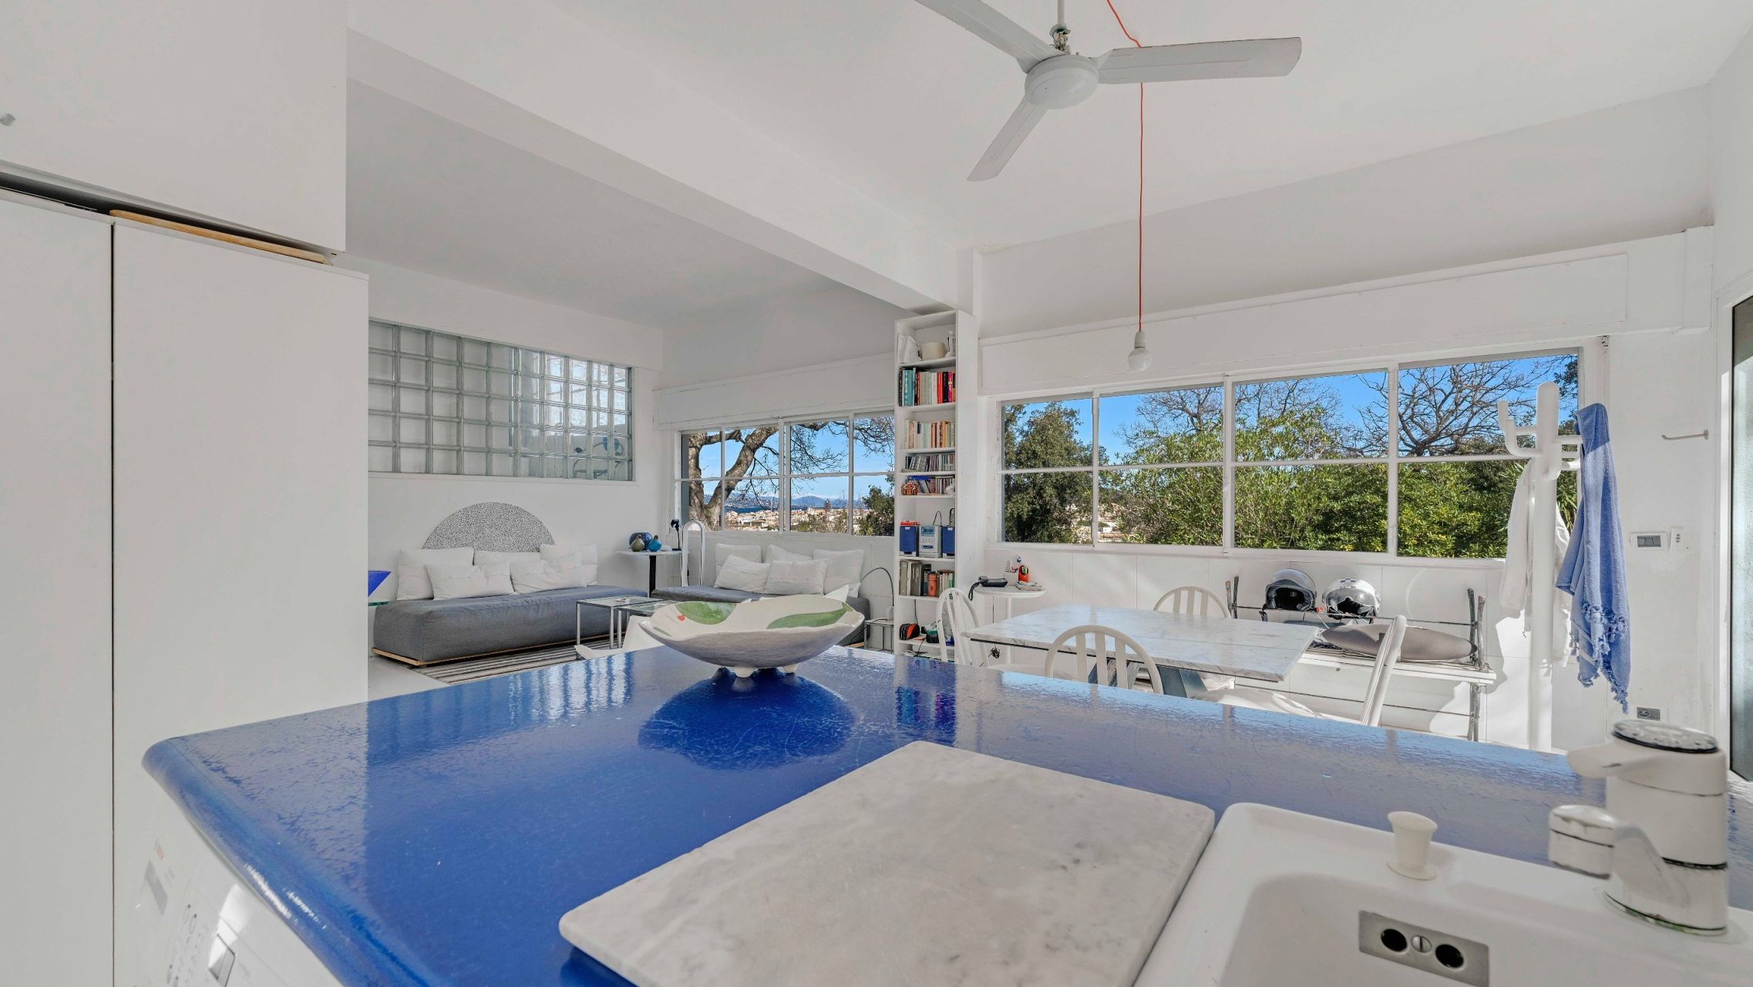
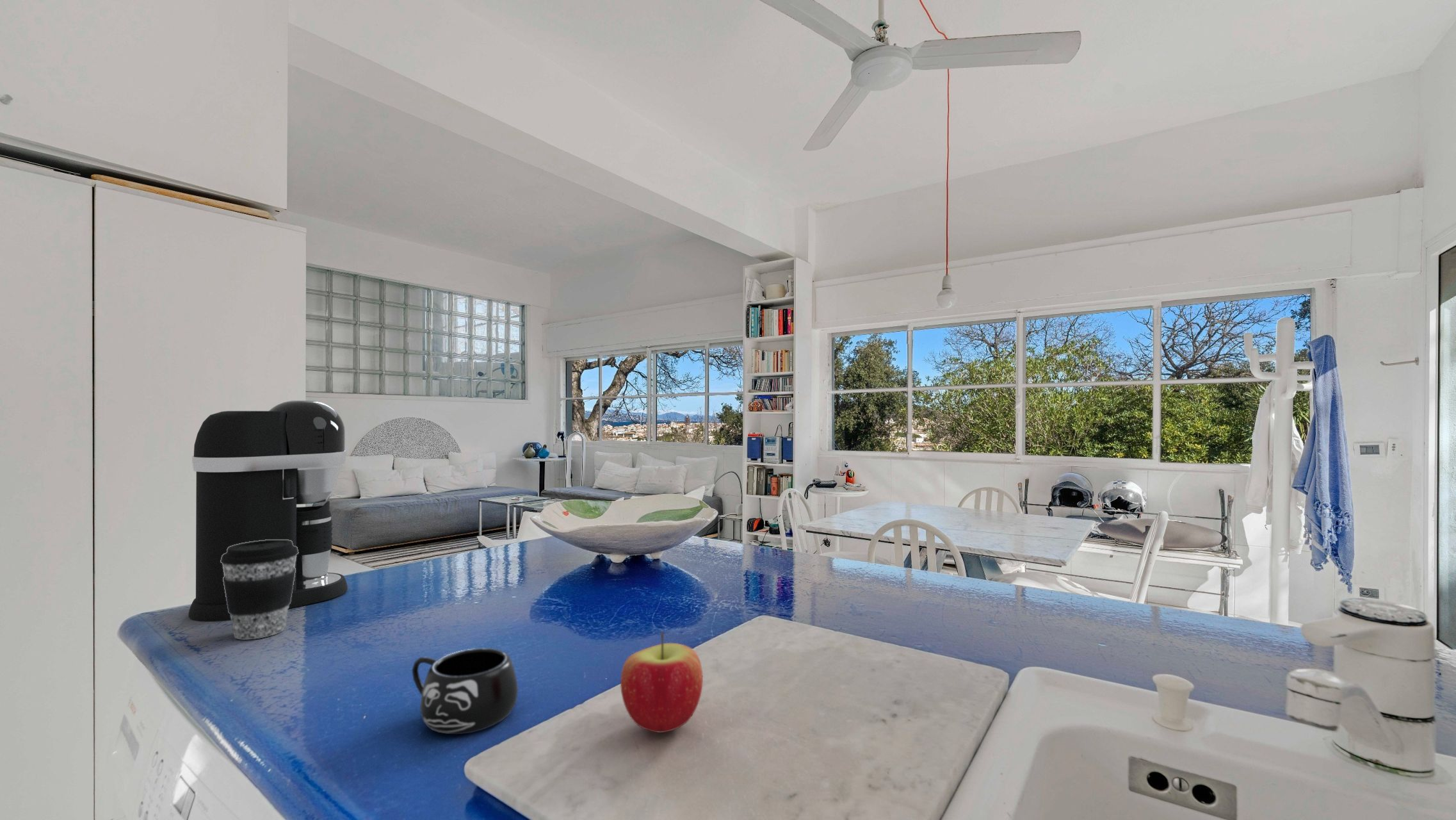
+ mug (460, 687)
+ coffee maker (274, 500)
+ coffee cup (260, 588)
+ apple (662, 675)
